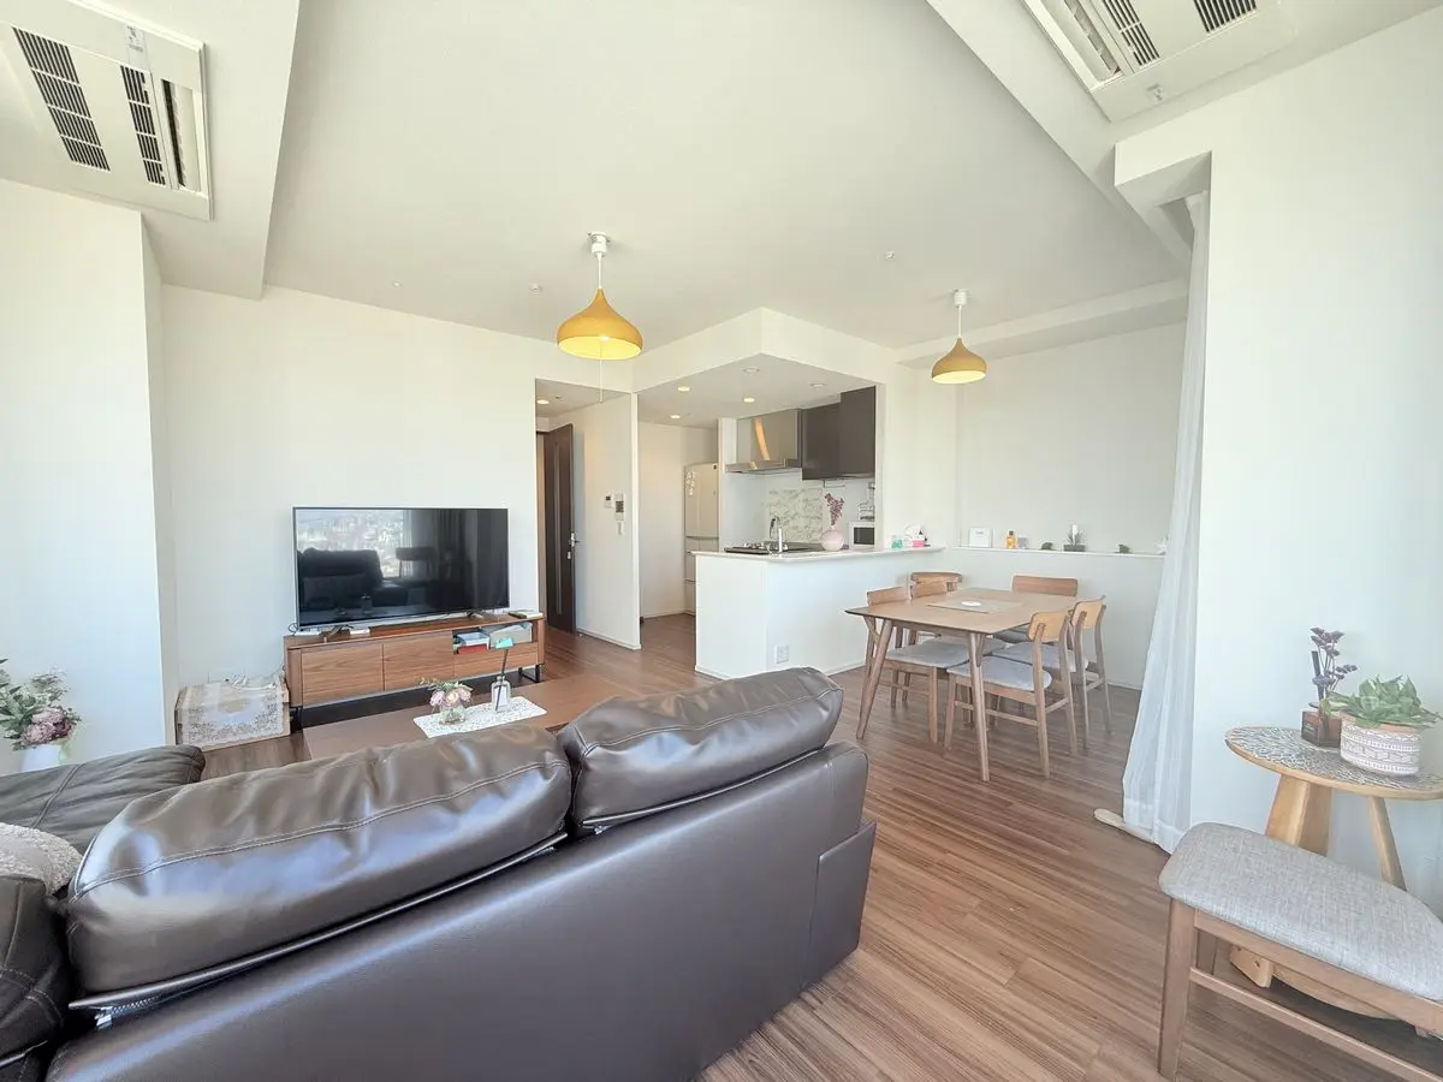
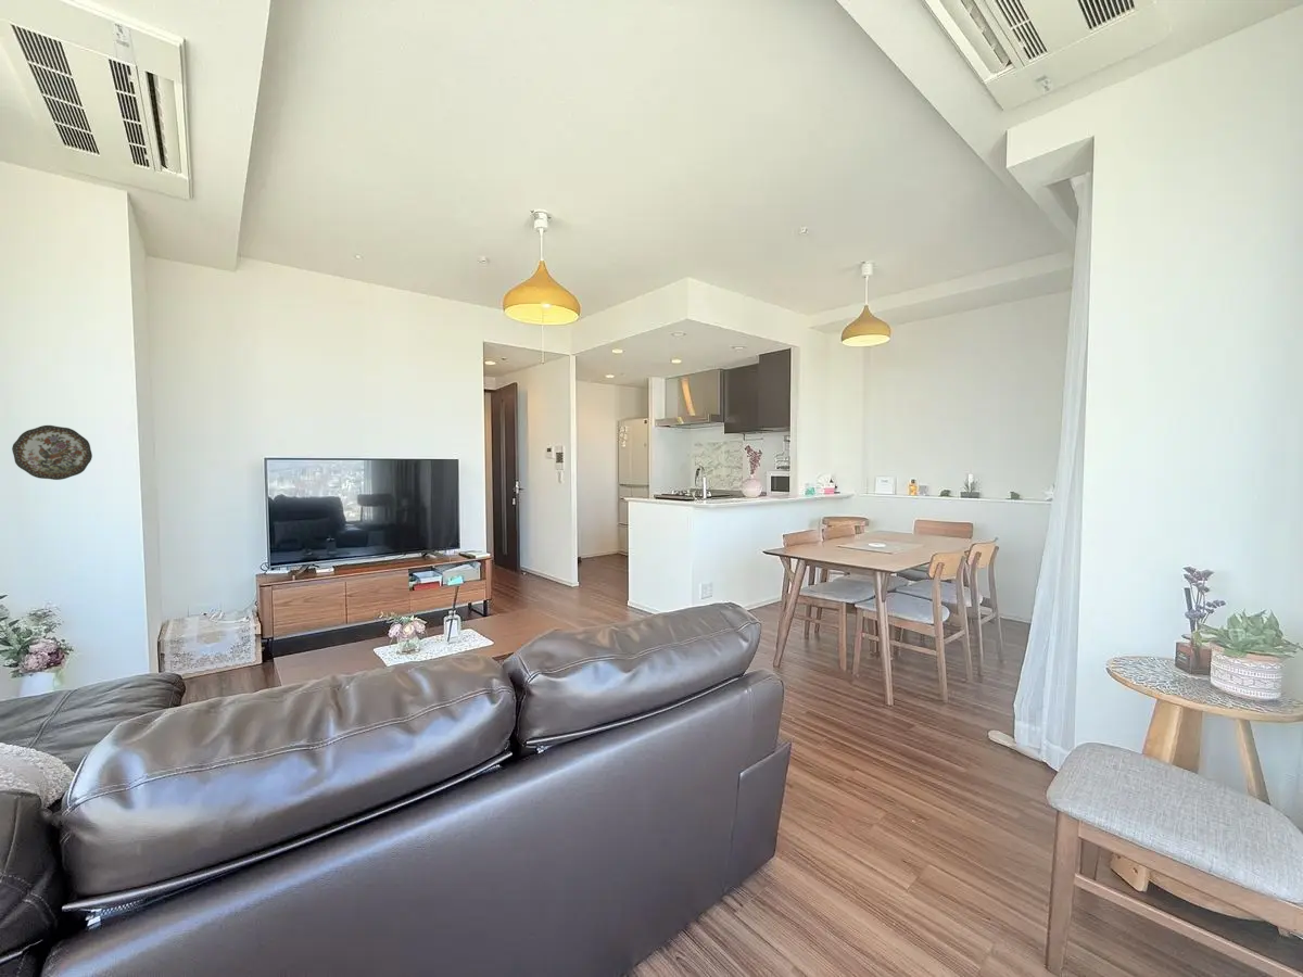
+ decorative plate (53, 453)
